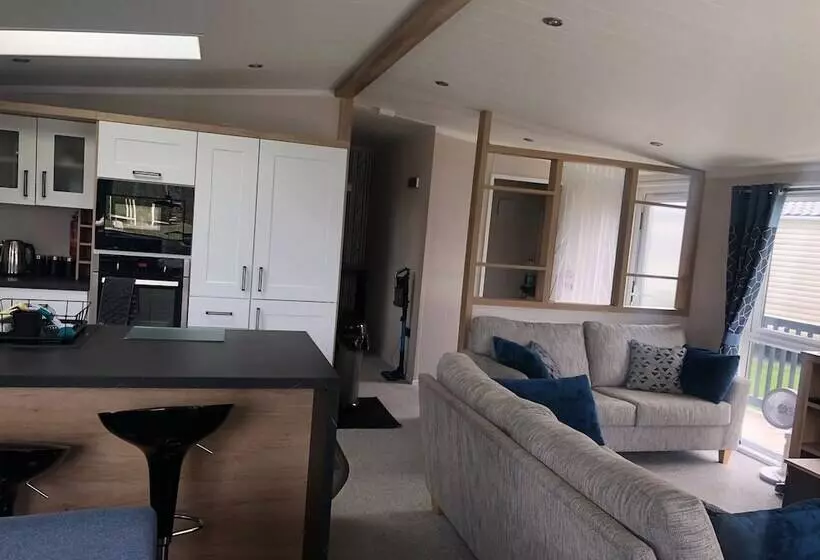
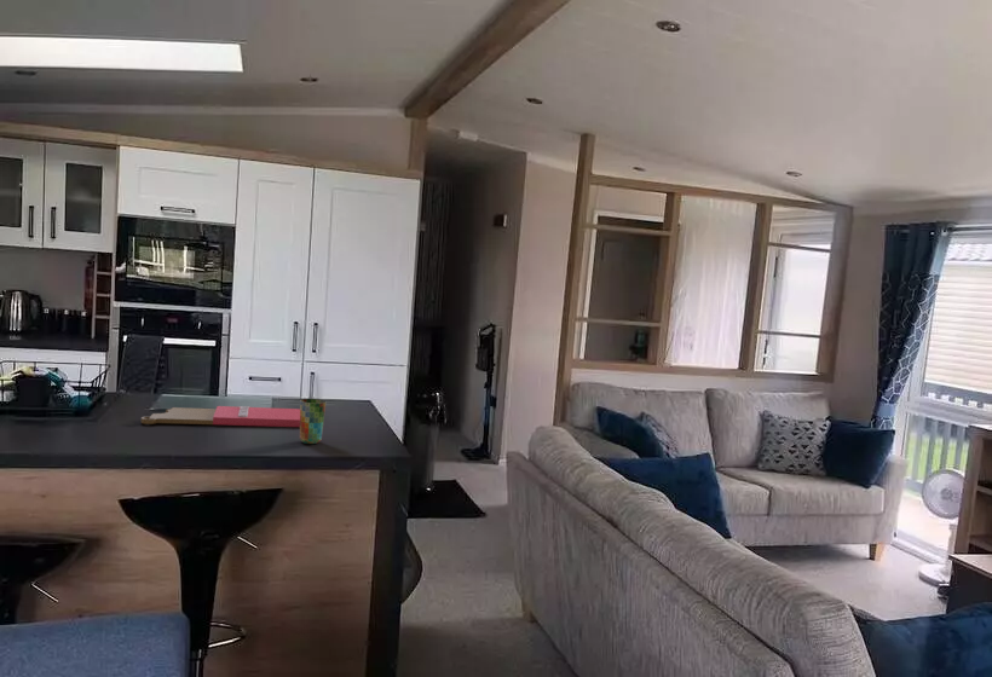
+ cup (311, 421)
+ cutting board (230, 415)
